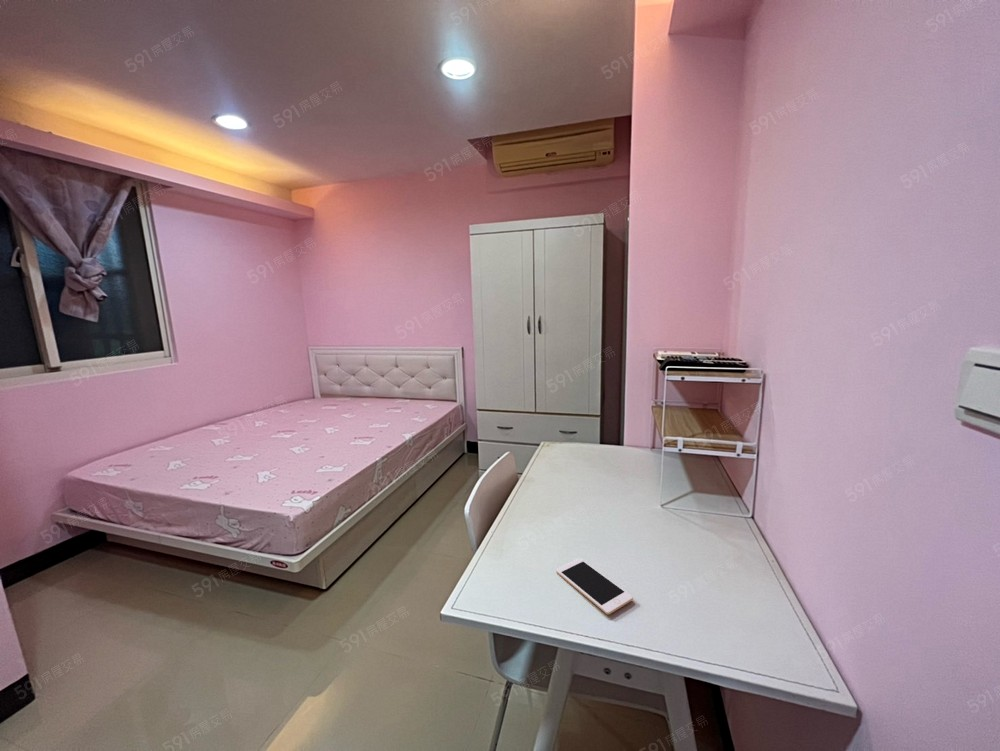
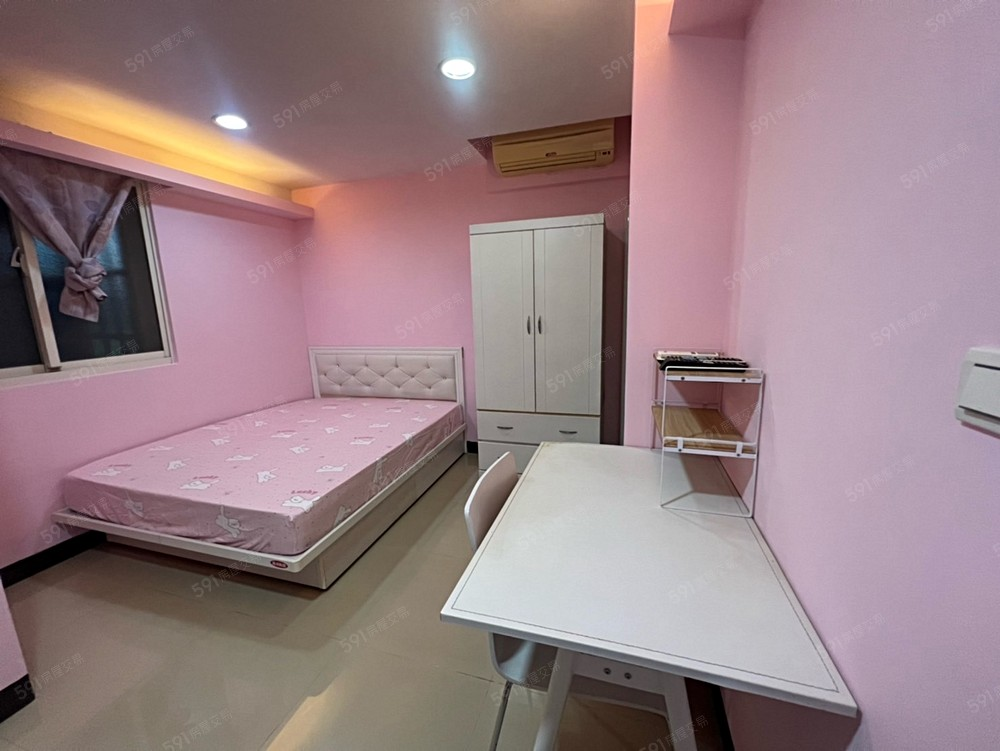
- cell phone (592, 583)
